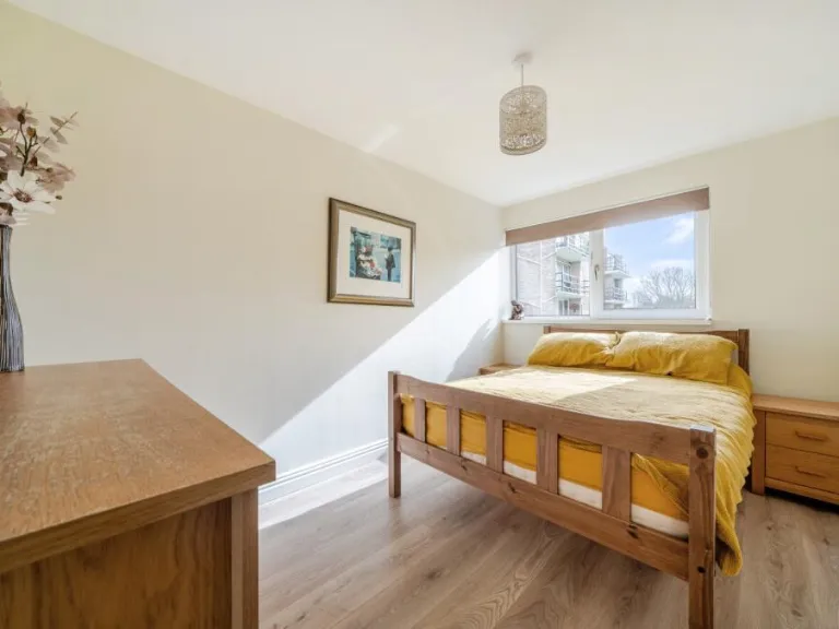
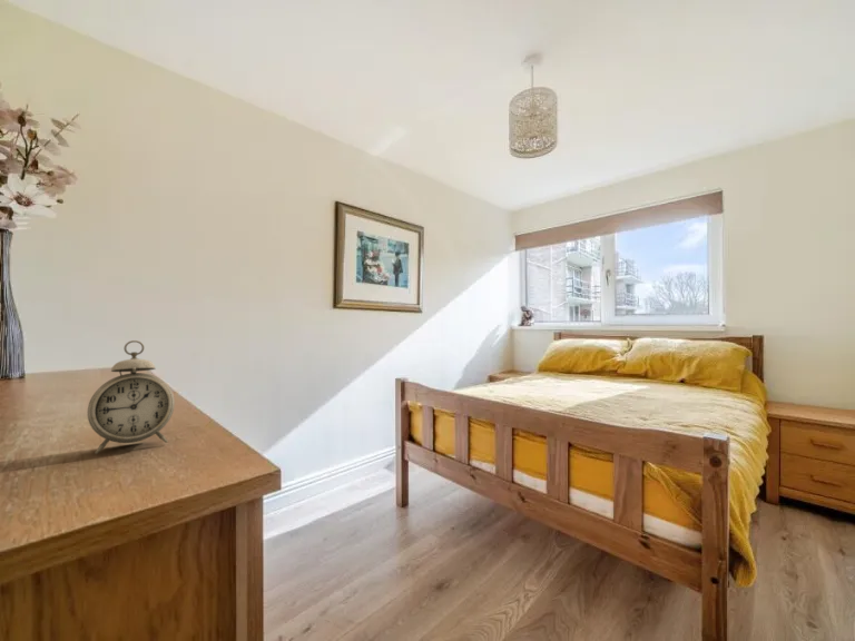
+ alarm clock (134, 392)
